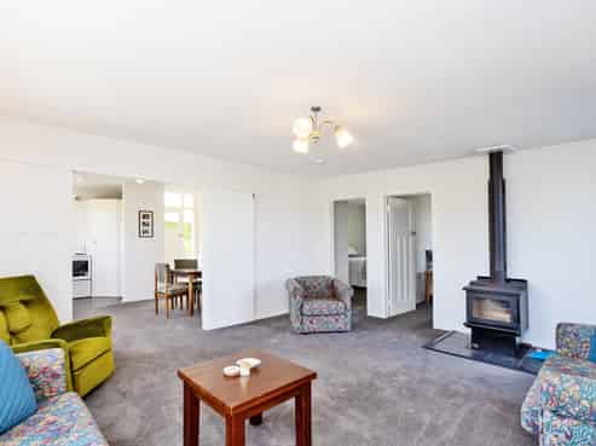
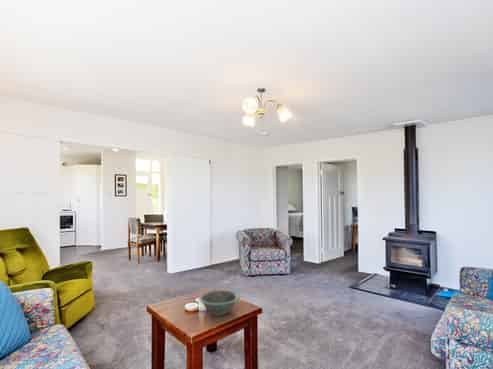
+ decorative bowl (219, 304)
